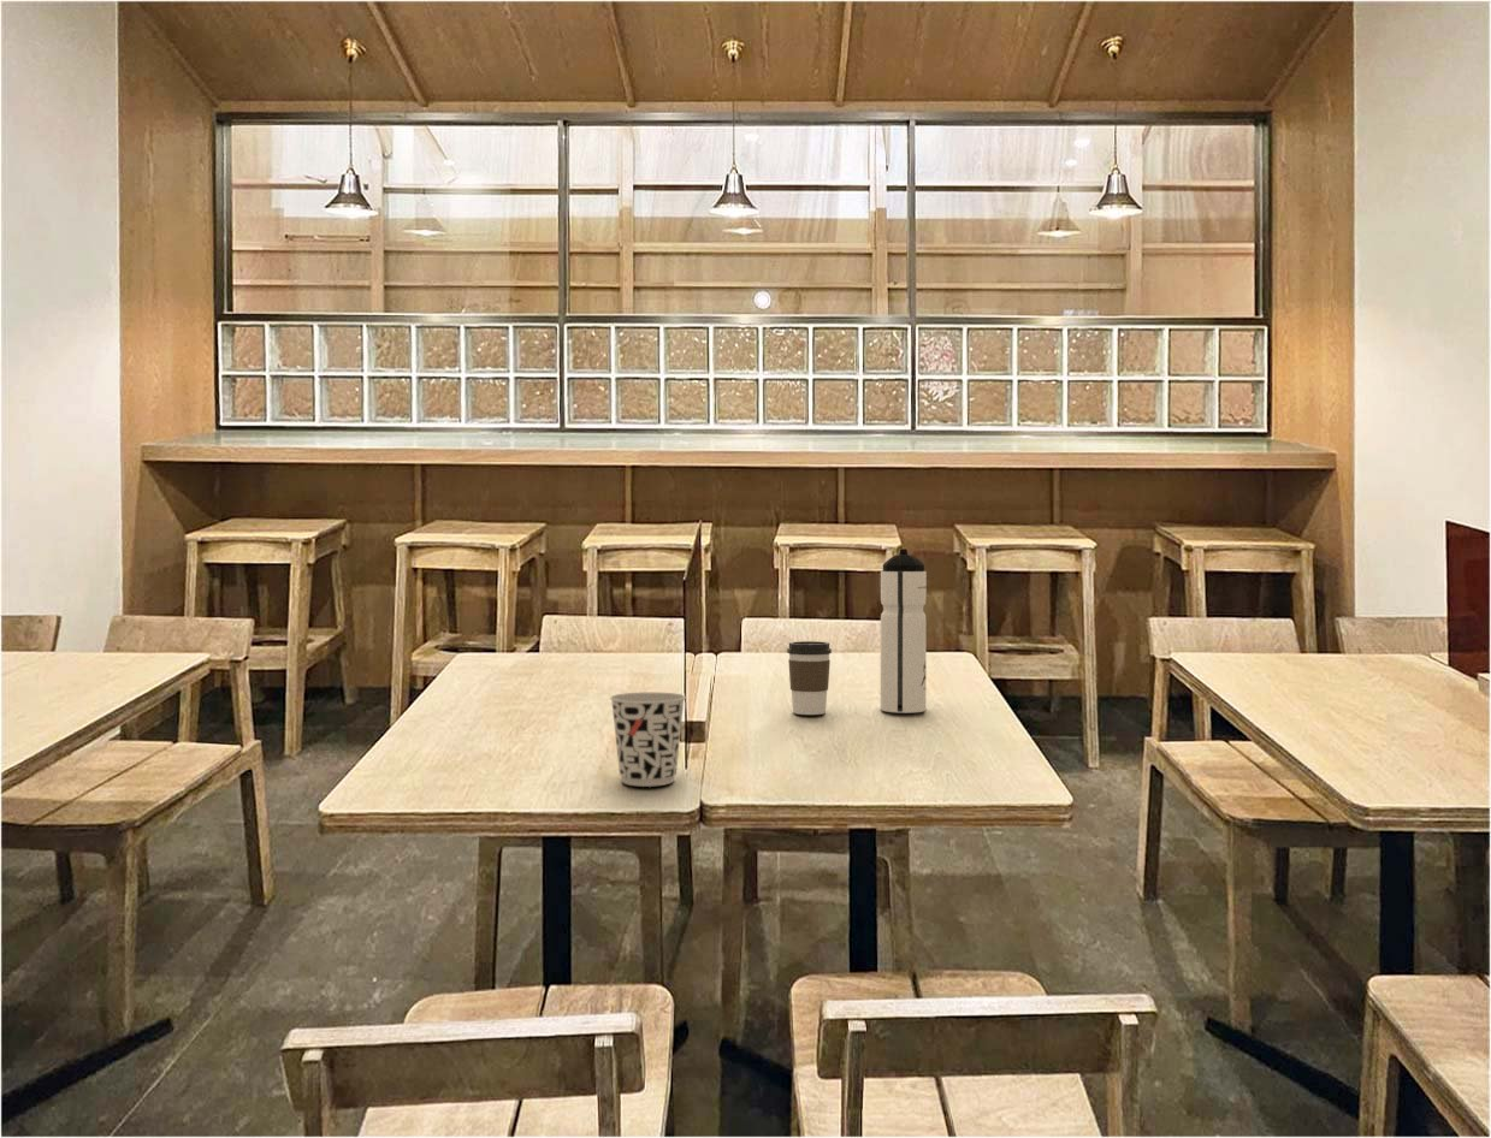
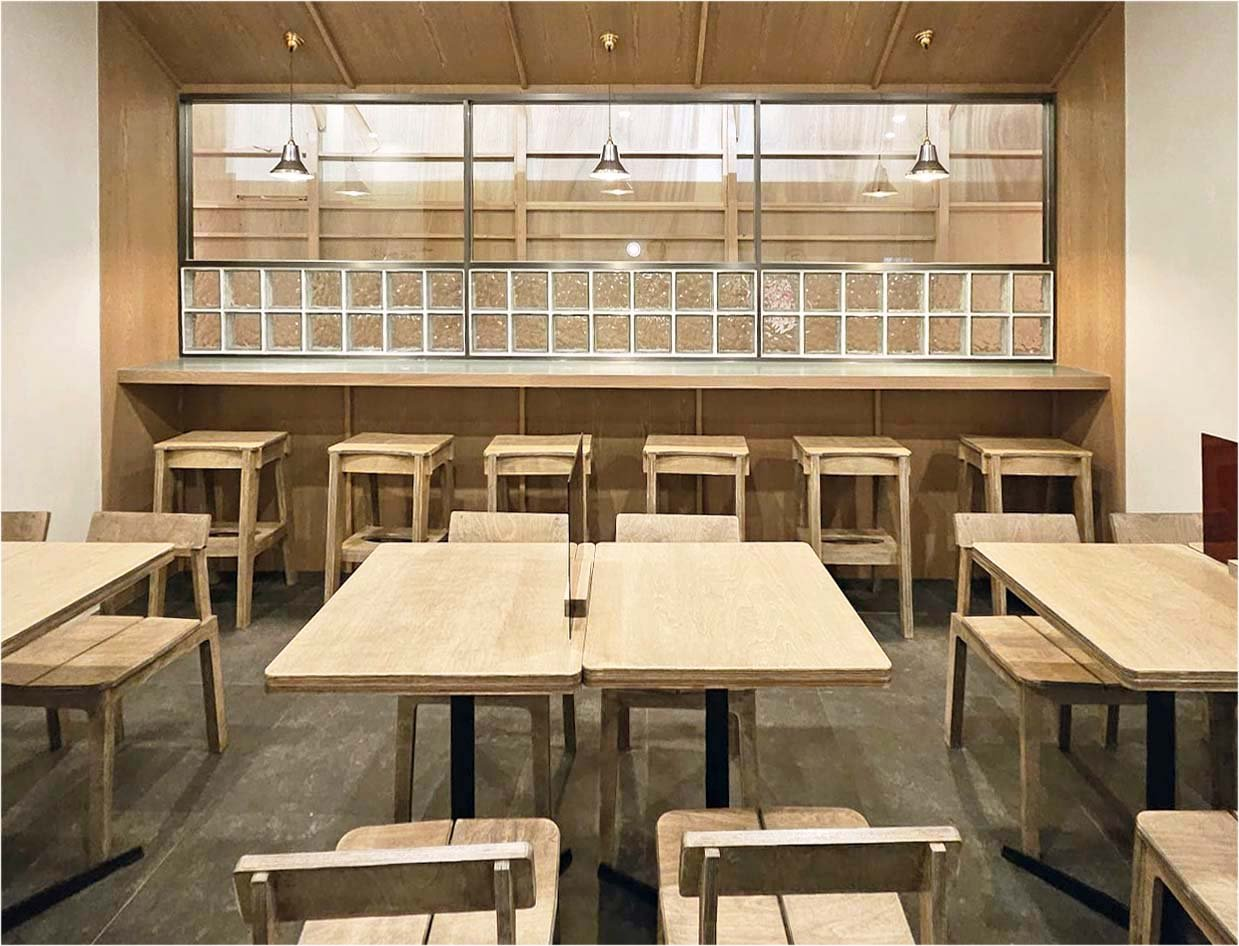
- cup (647, 739)
- water bottle (903, 629)
- coffee cup (809, 677)
